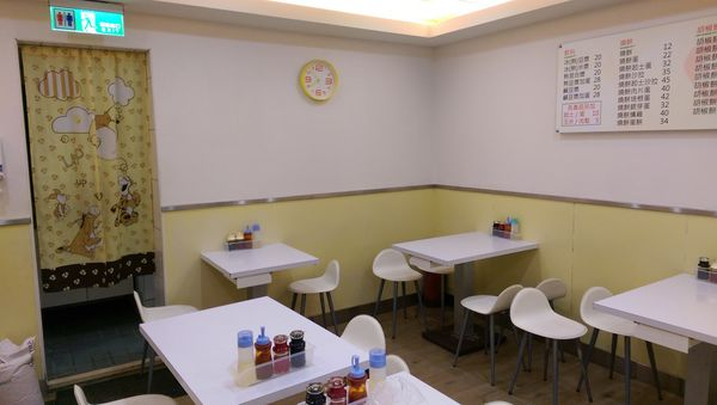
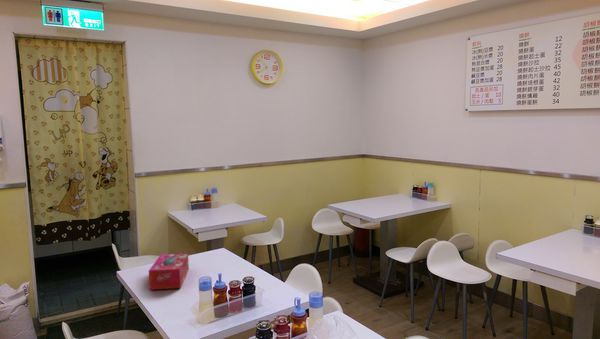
+ tissue box (170, 270)
